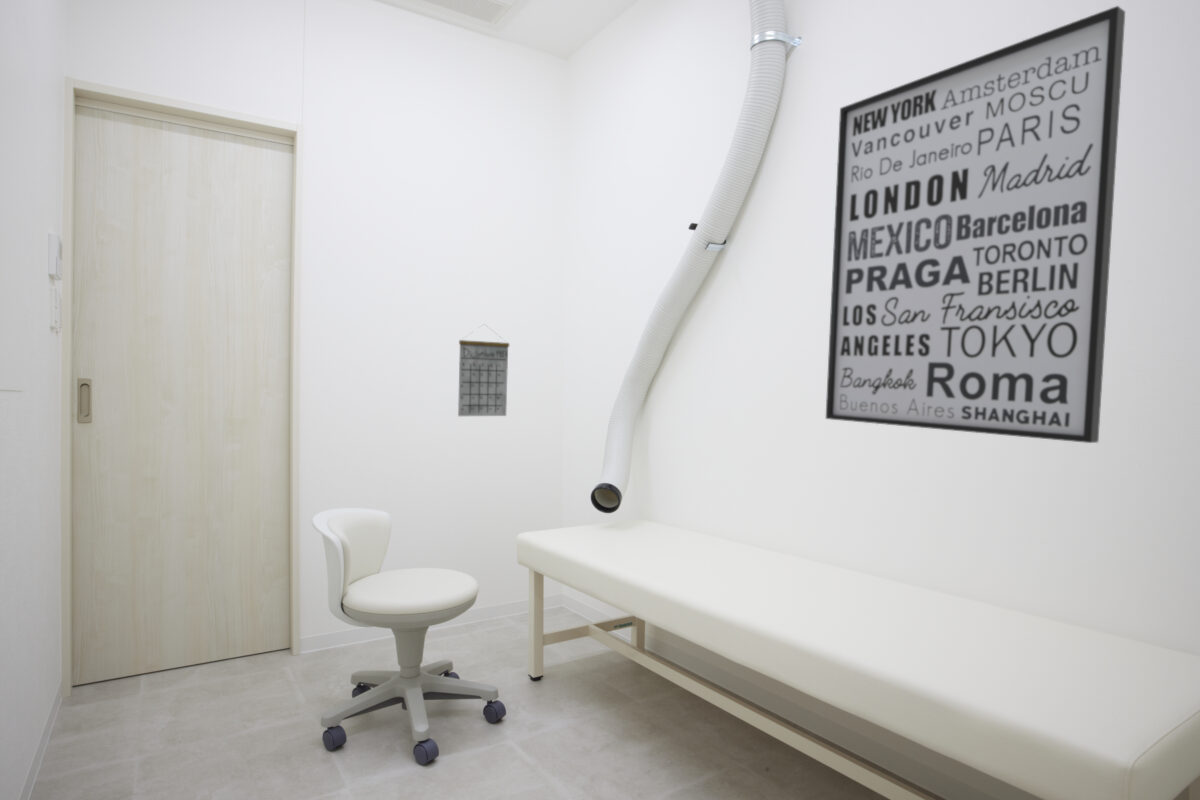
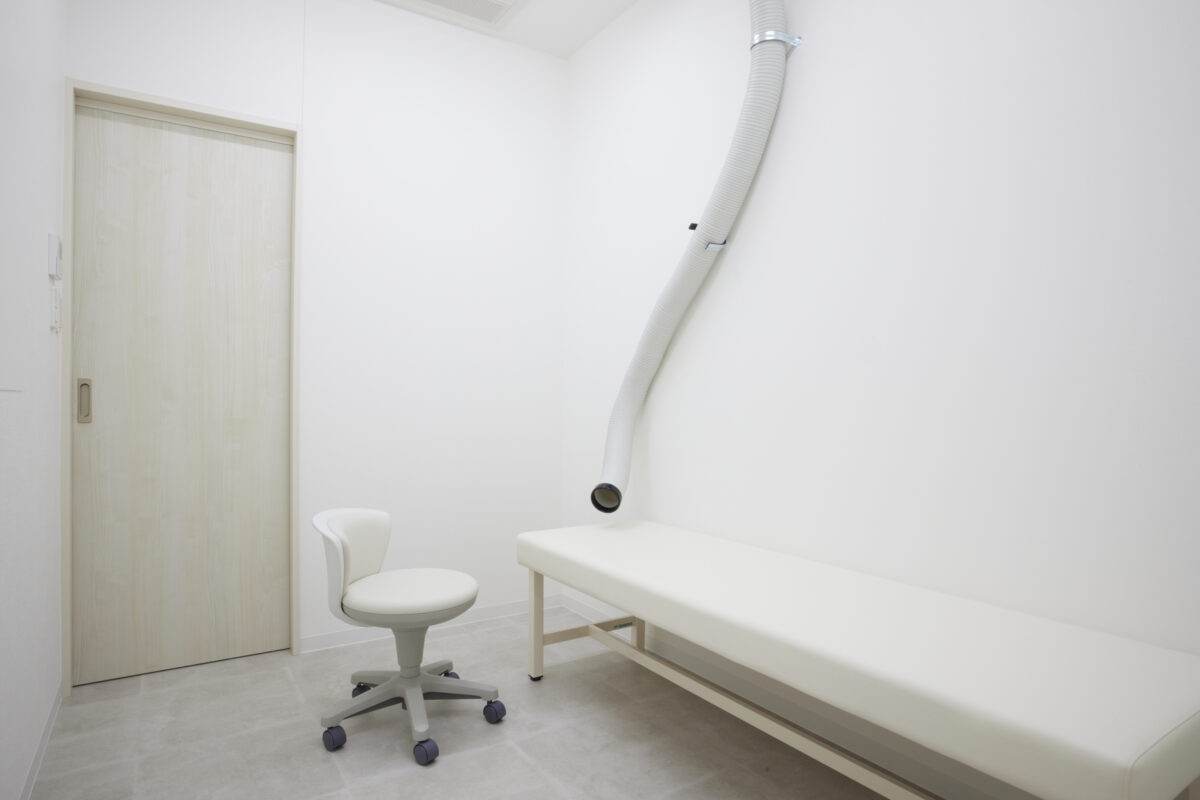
- wall art (949, 250)
- calendar (483, 370)
